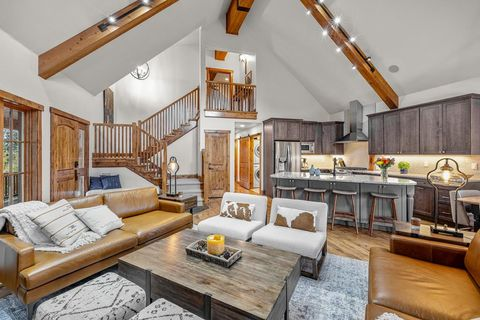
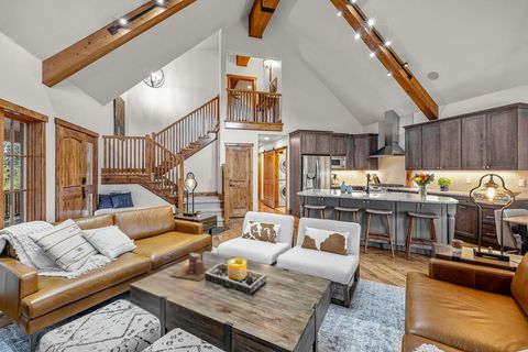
+ books (194, 263)
